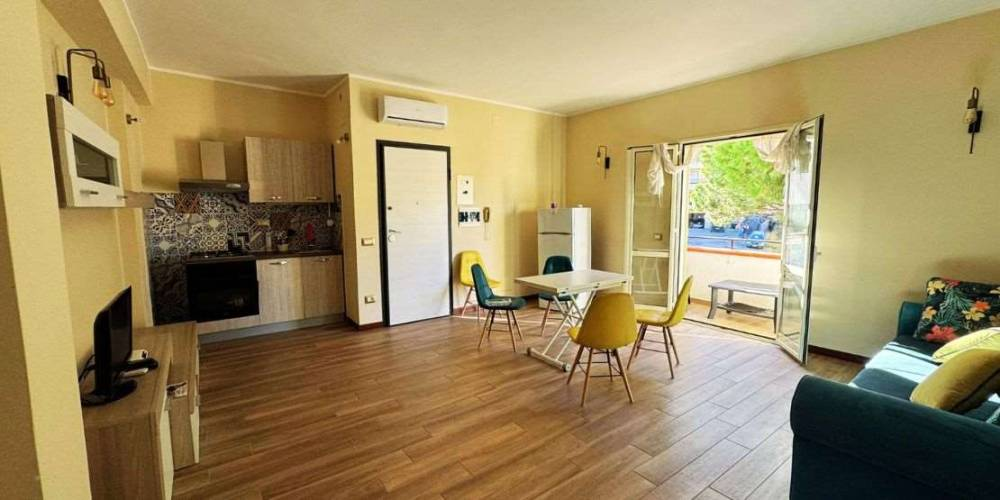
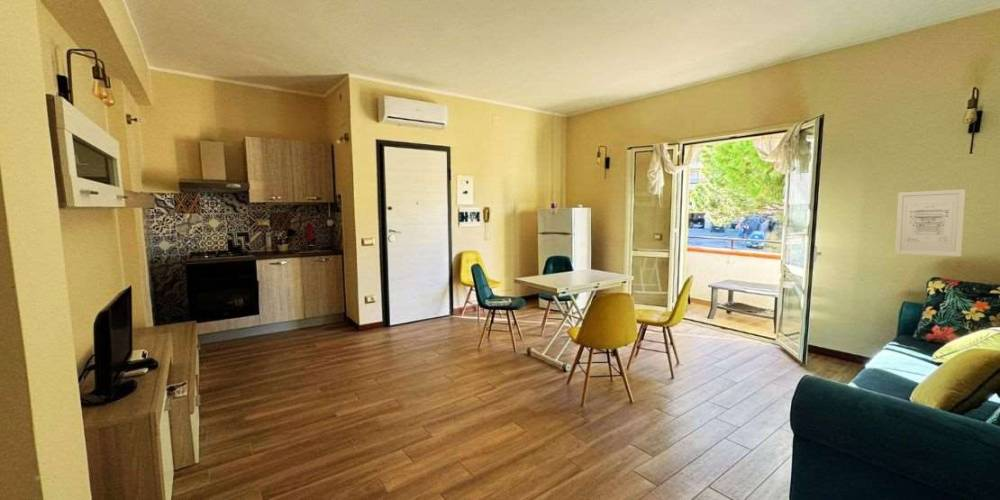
+ wall art (928, 223)
